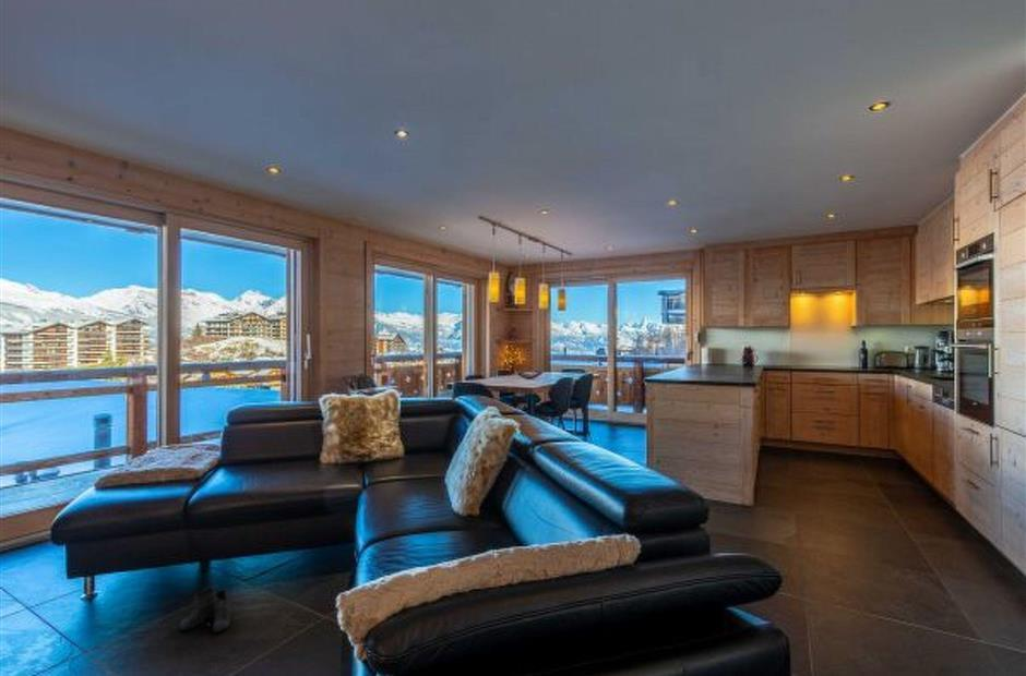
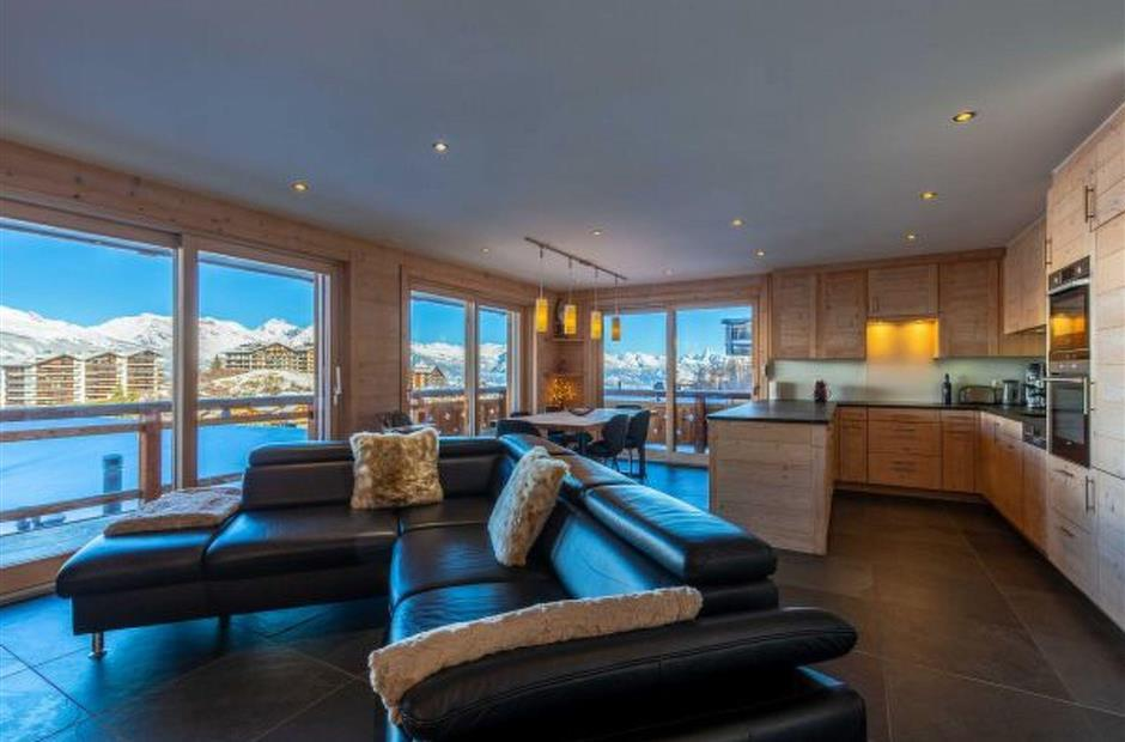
- boots (207, 608)
